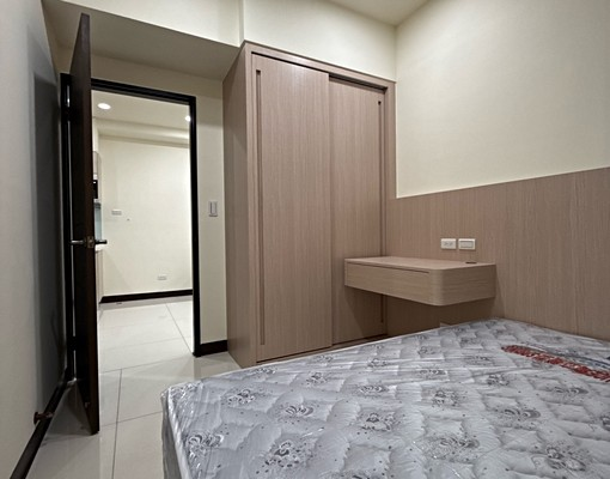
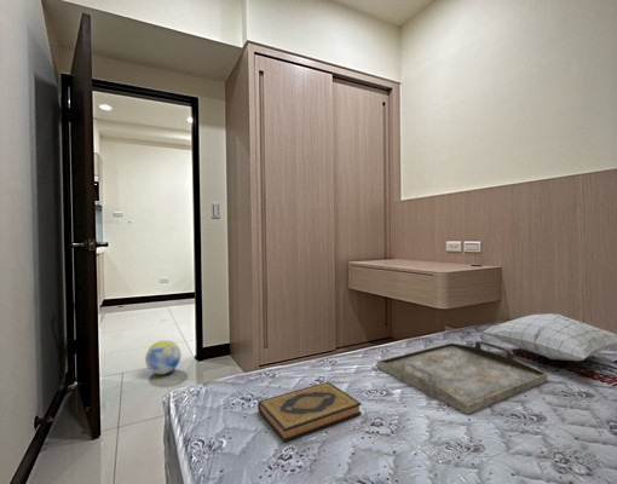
+ serving tray (457, 363)
+ hardback book (308, 407)
+ ball (163, 356)
+ pillow (550, 334)
